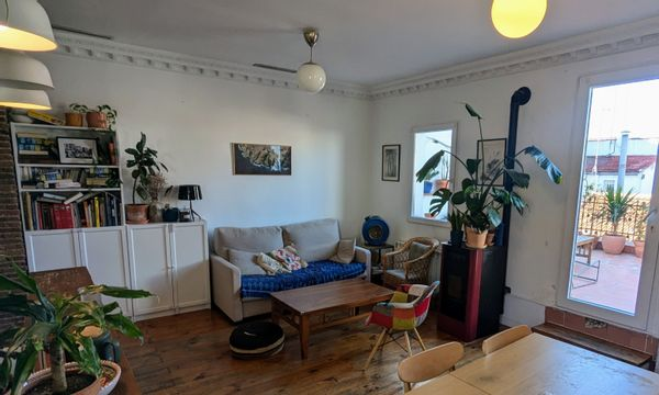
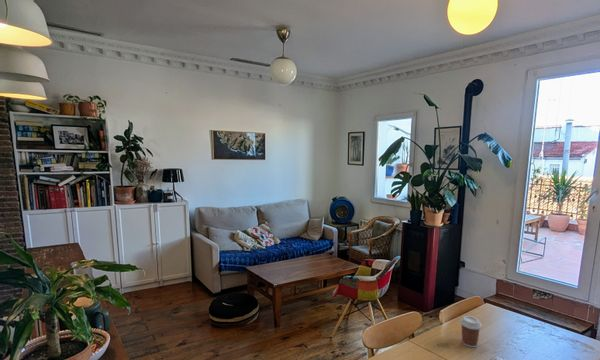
+ coffee cup (470, 331)
